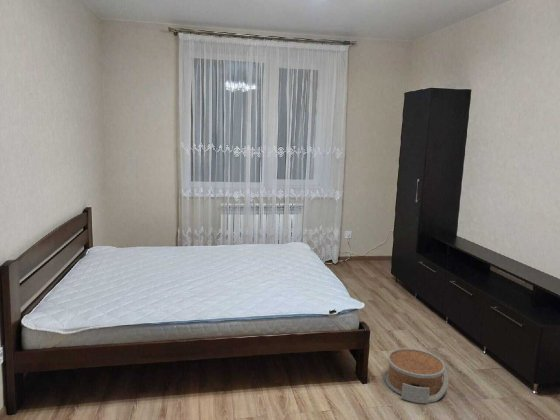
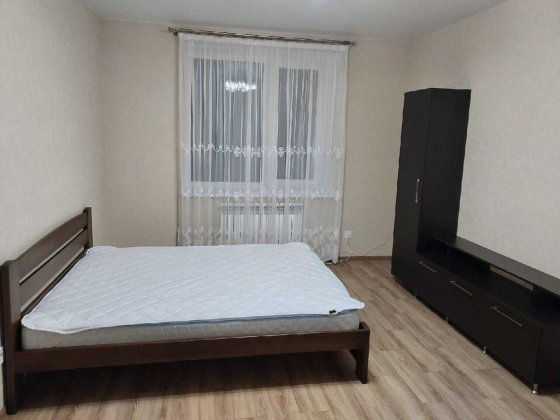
- basket (416, 373)
